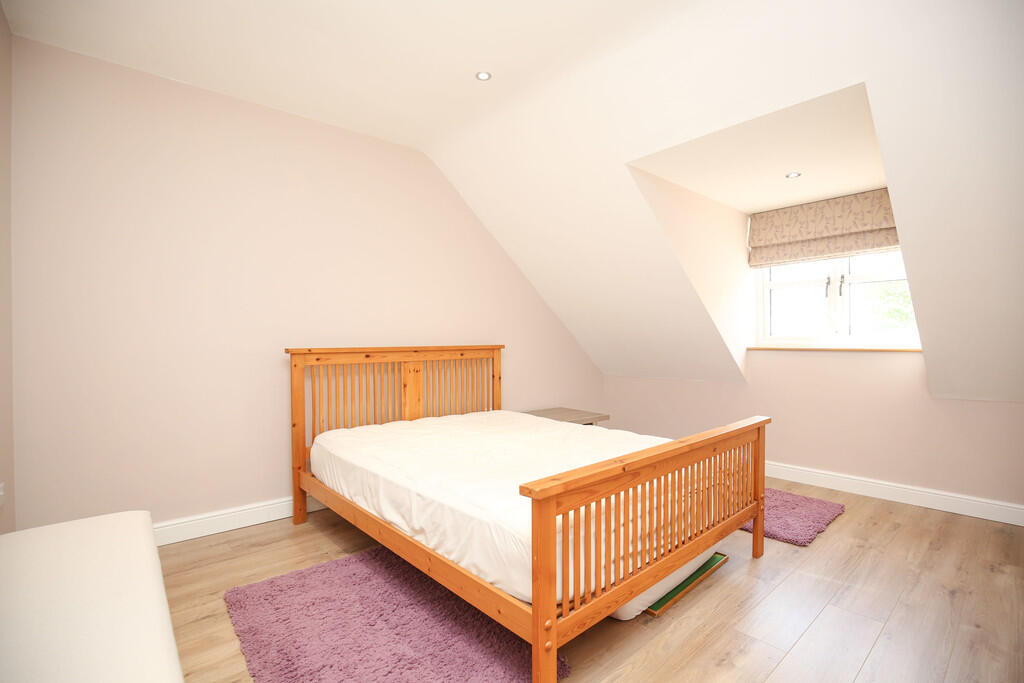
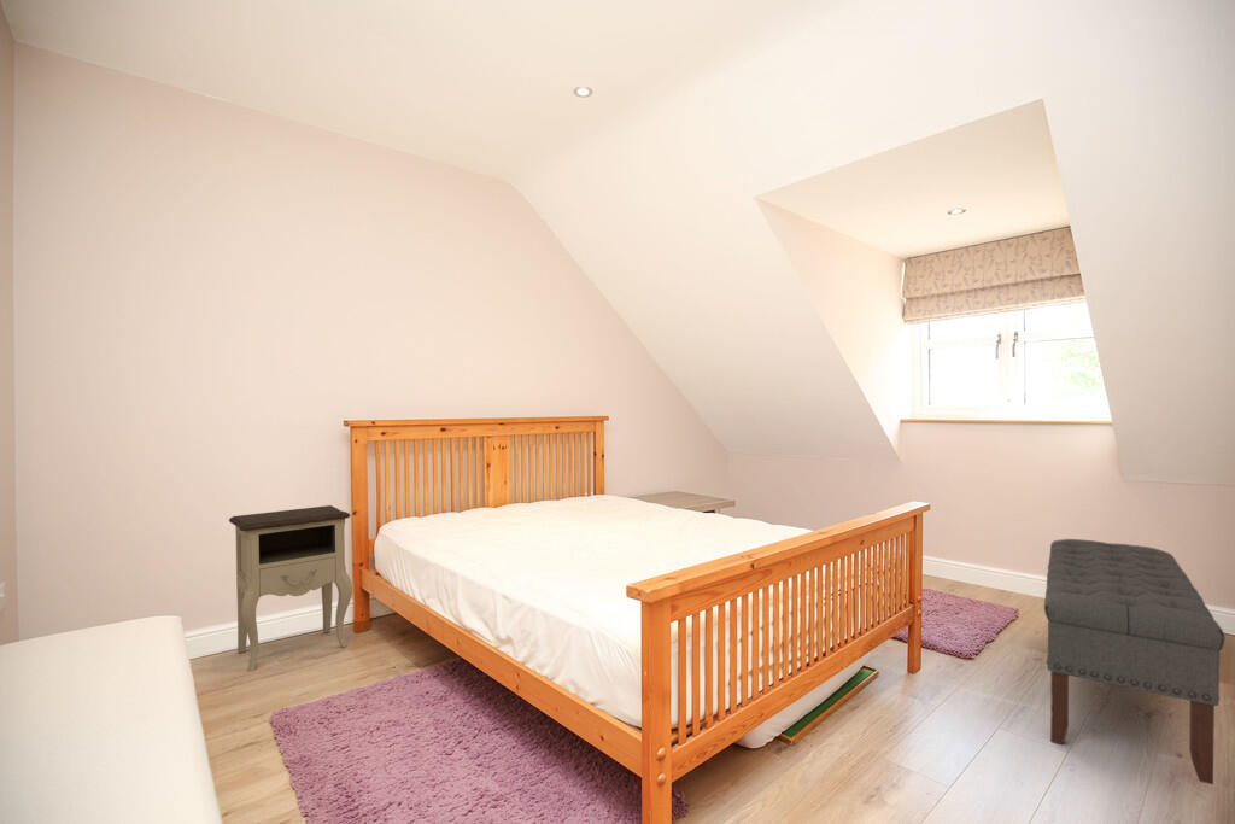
+ bench (1116, 631)
+ nightstand (292, 582)
